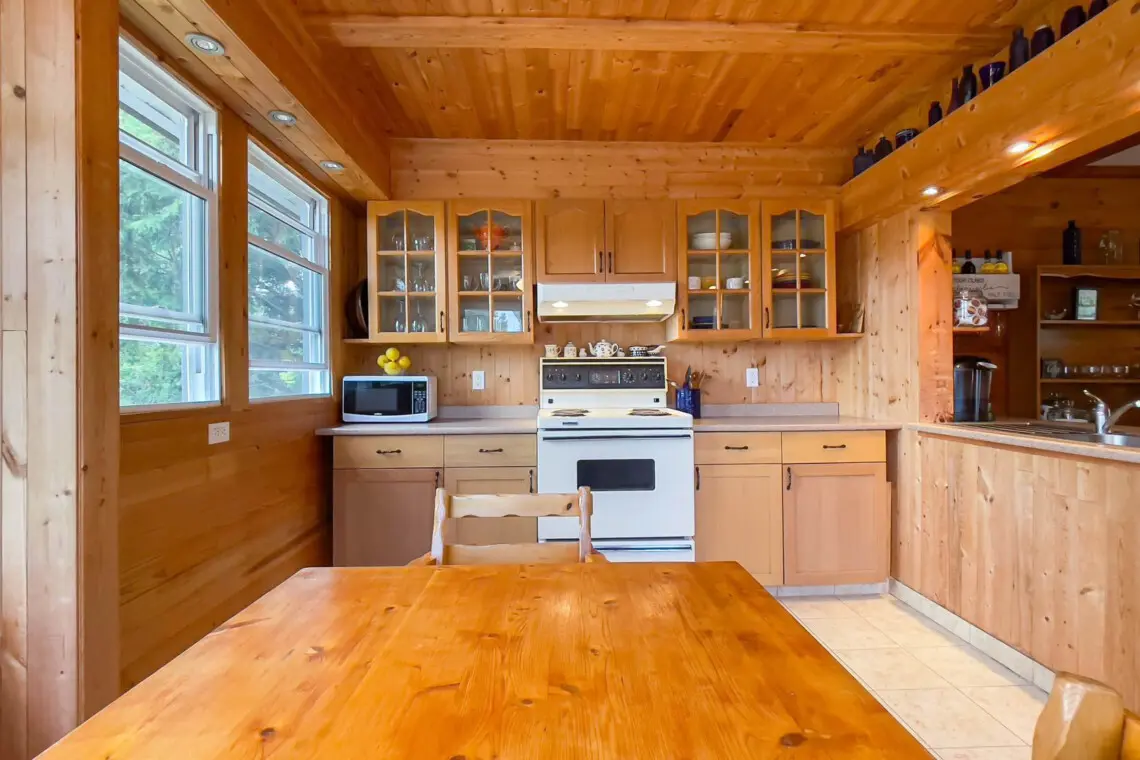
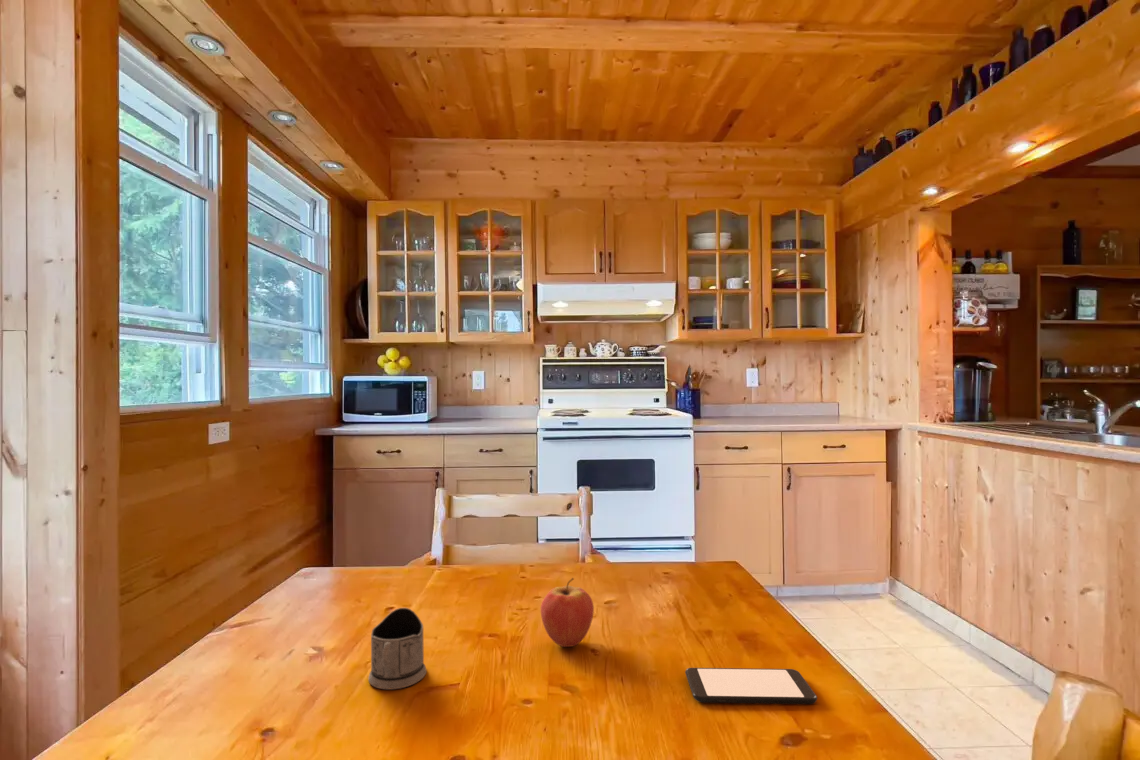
+ smartphone (748, 684)
+ fruit (567, 610)
+ tea glass holder (395, 650)
